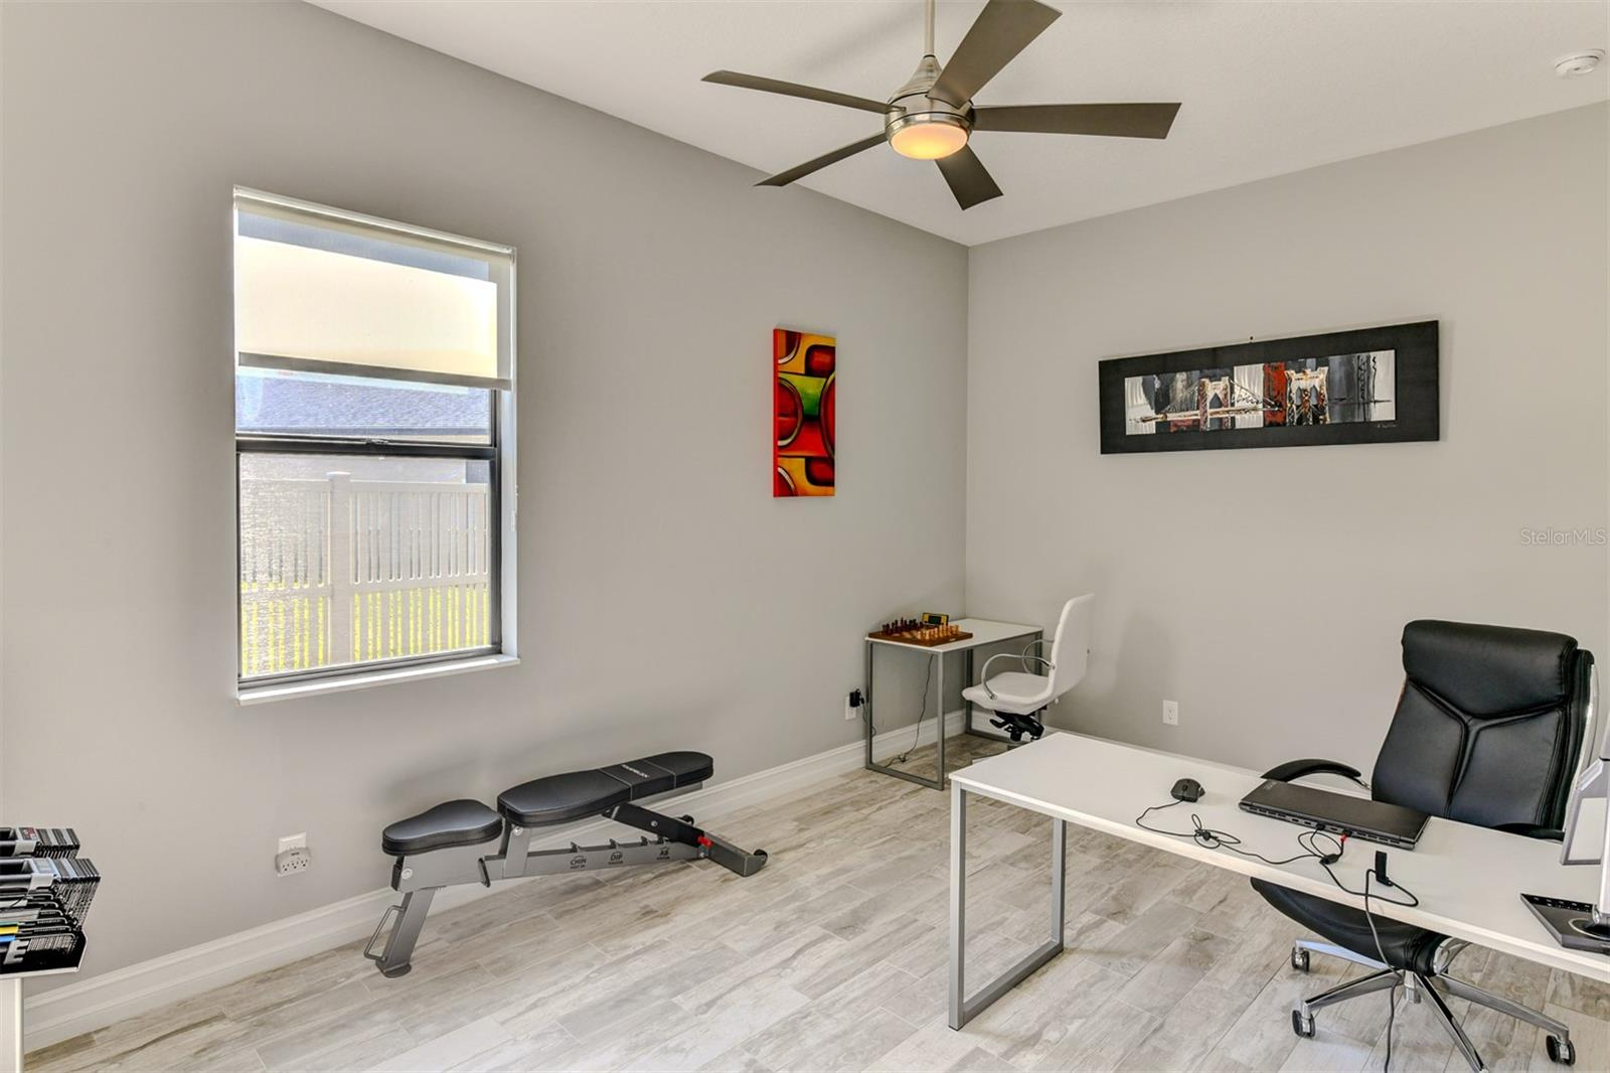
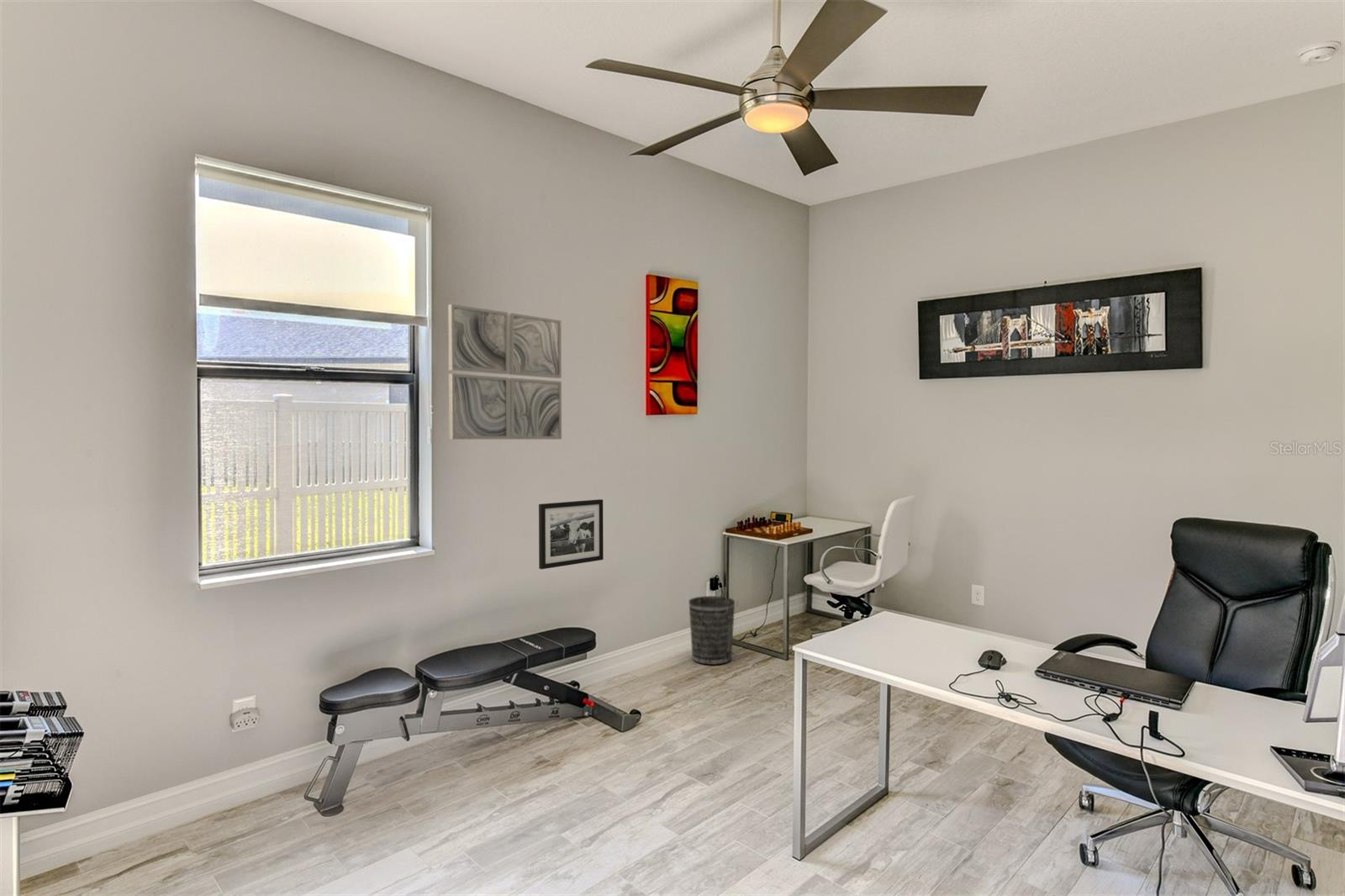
+ picture frame (572, 533)
+ wastebasket (711, 630)
+ wall art (508, 377)
